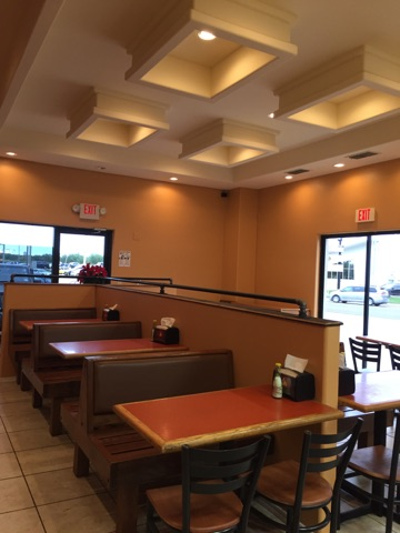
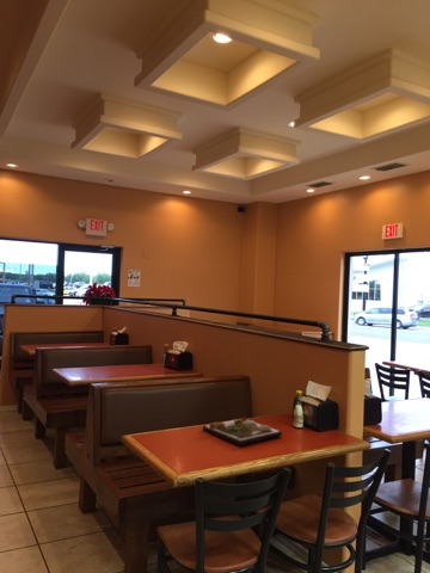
+ dinner plate (241, 427)
